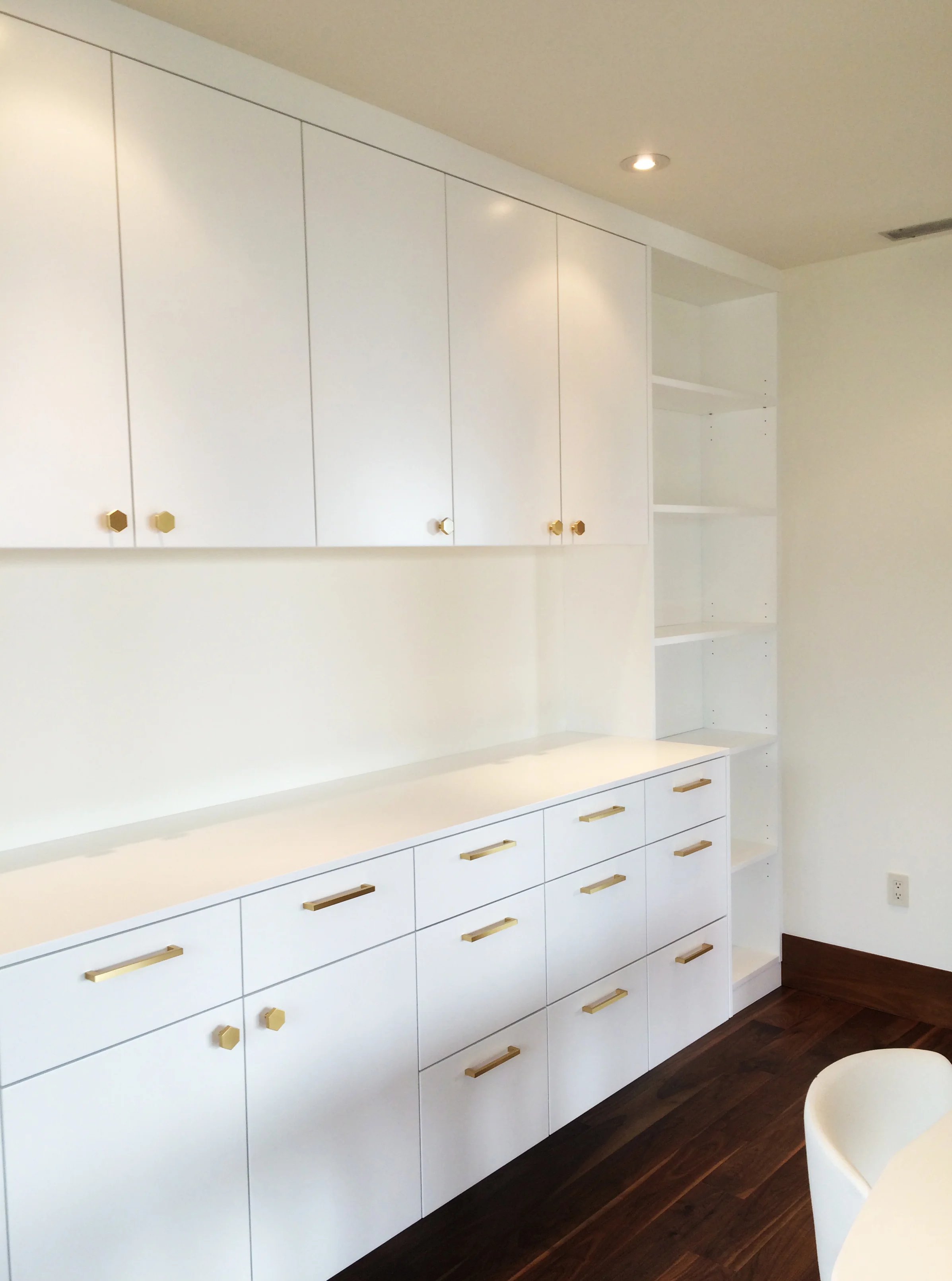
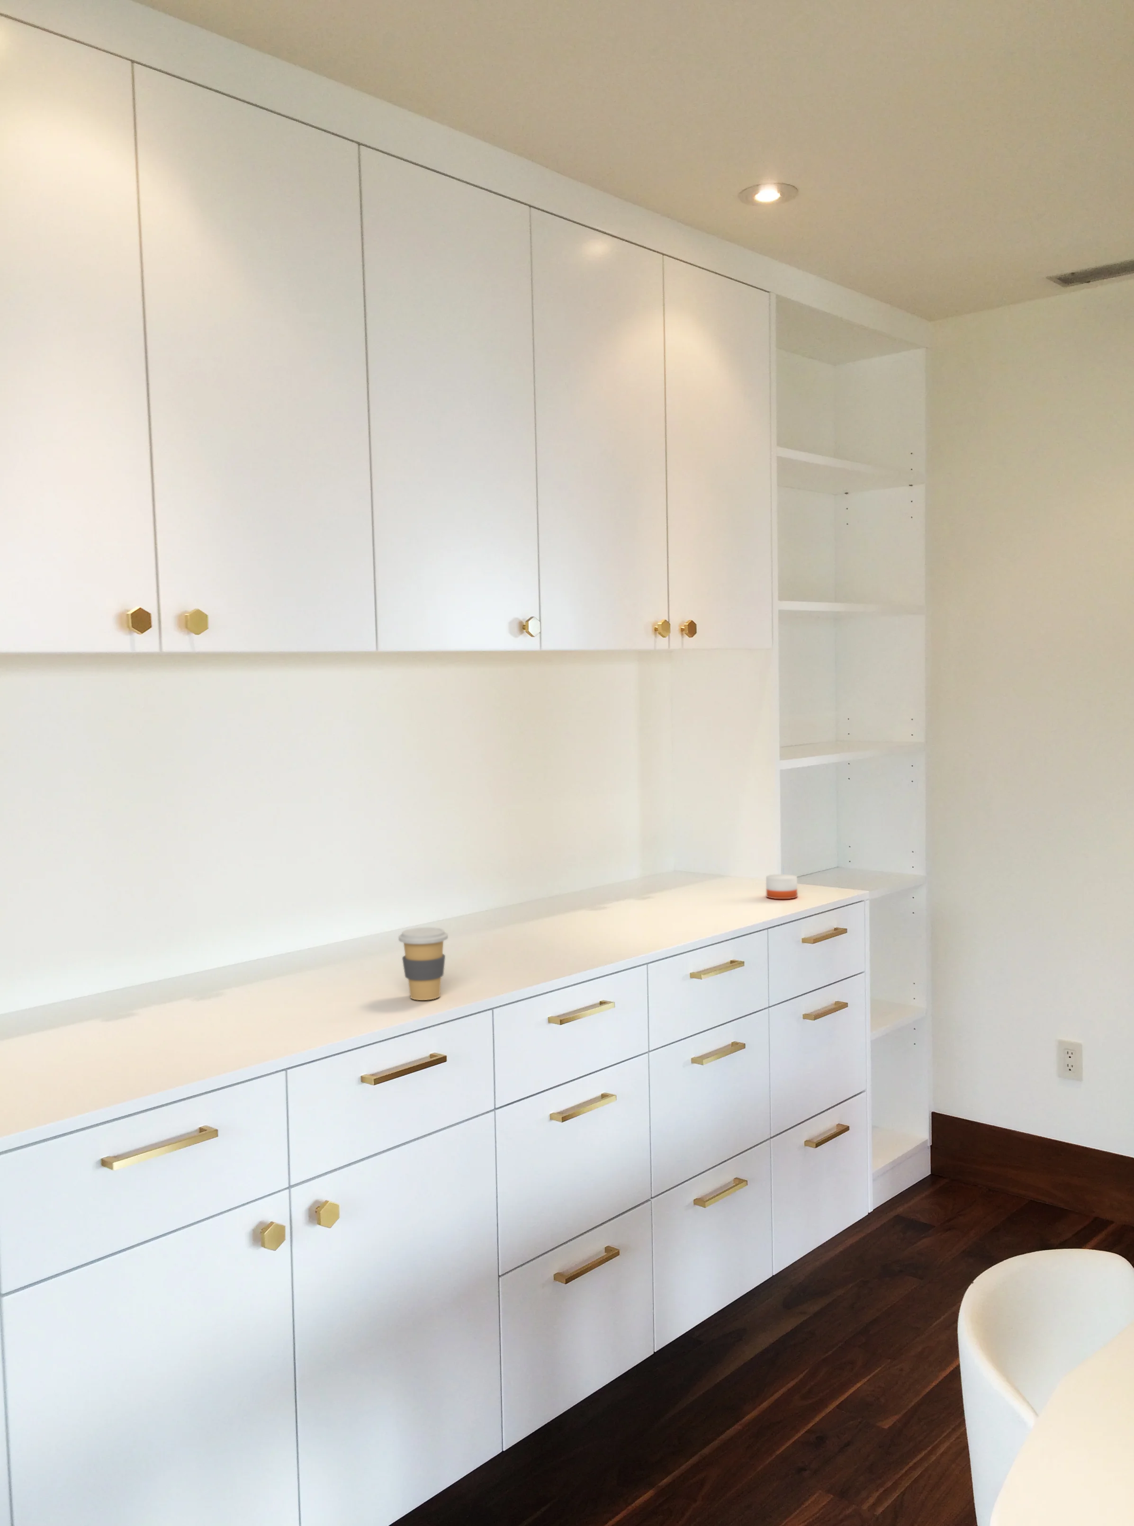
+ candle (781, 876)
+ coffee cup (424, 964)
